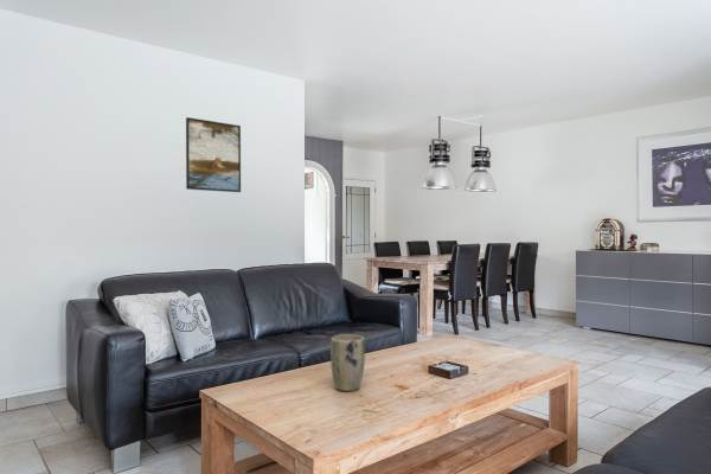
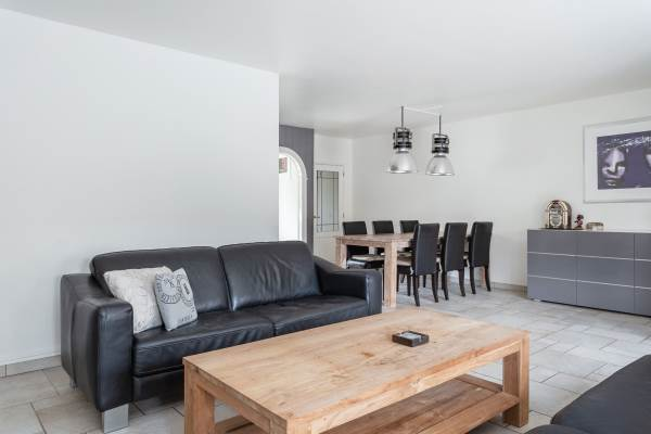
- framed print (213, 155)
- plant pot (347, 363)
